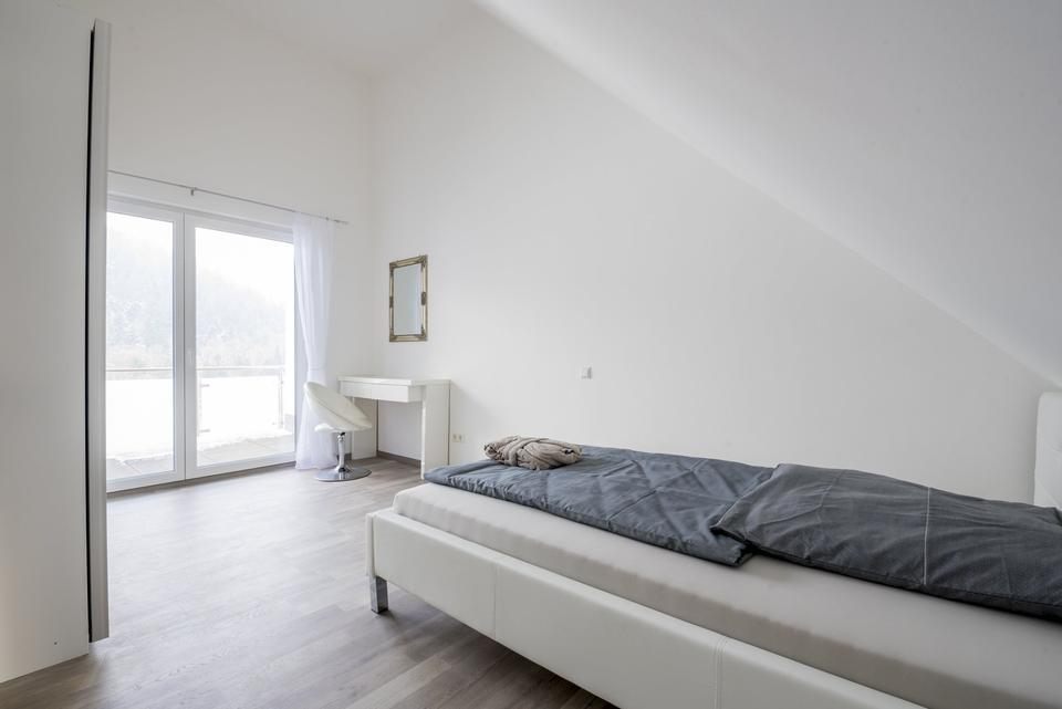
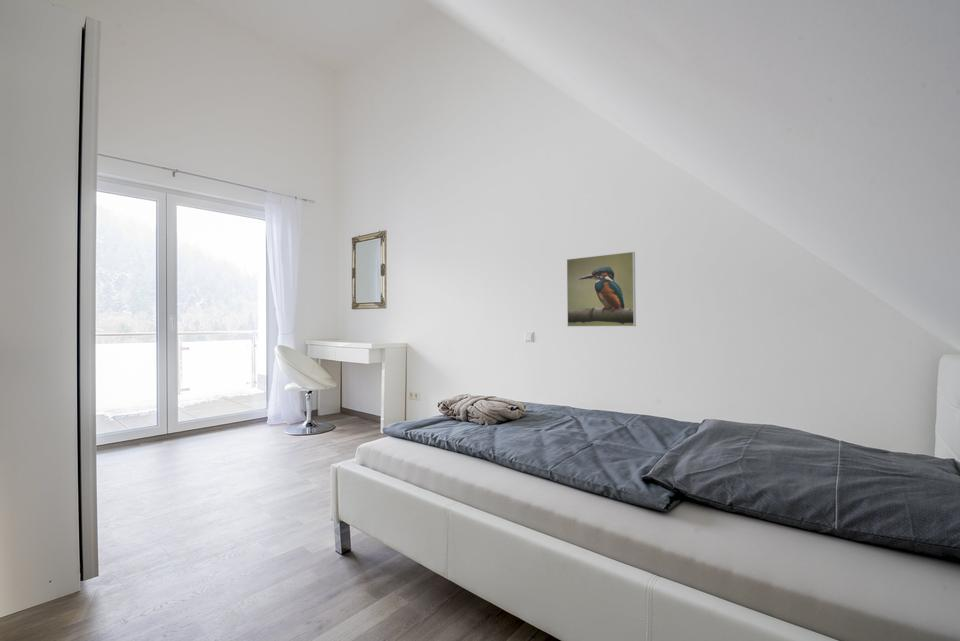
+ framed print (599, 291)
